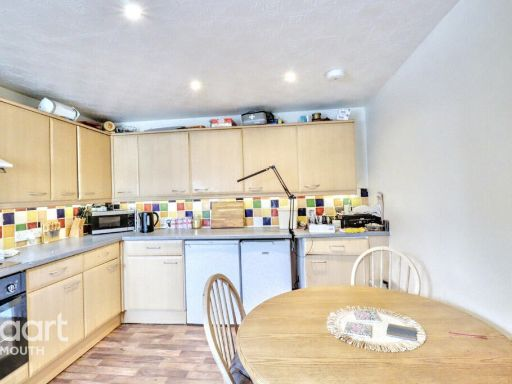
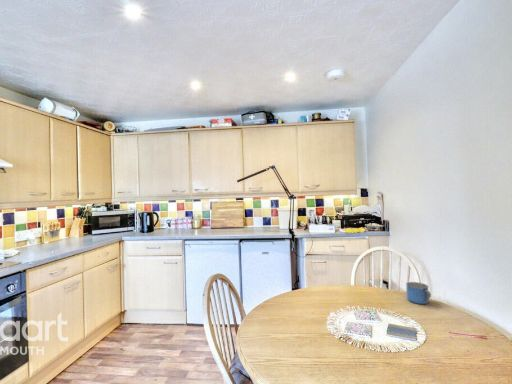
+ mug (419, 293)
